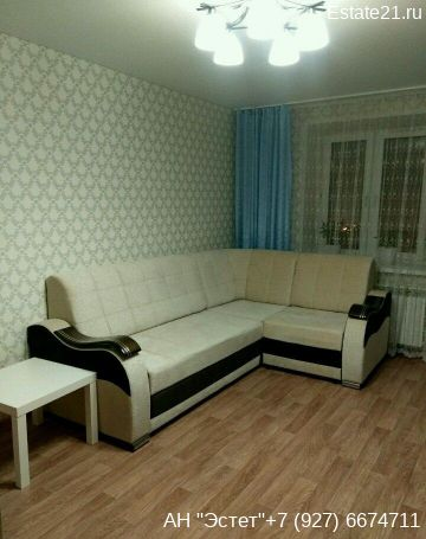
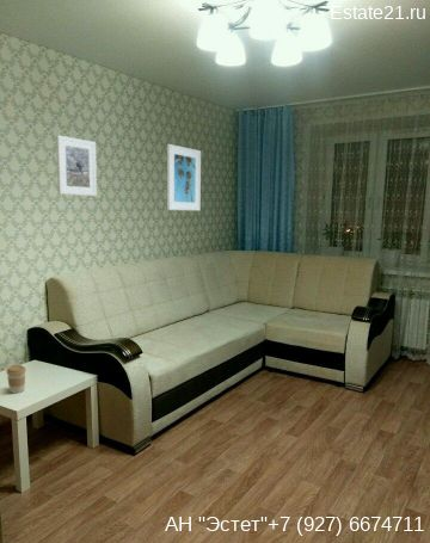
+ coffee cup (16, 378)
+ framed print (76, 167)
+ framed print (184, 179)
